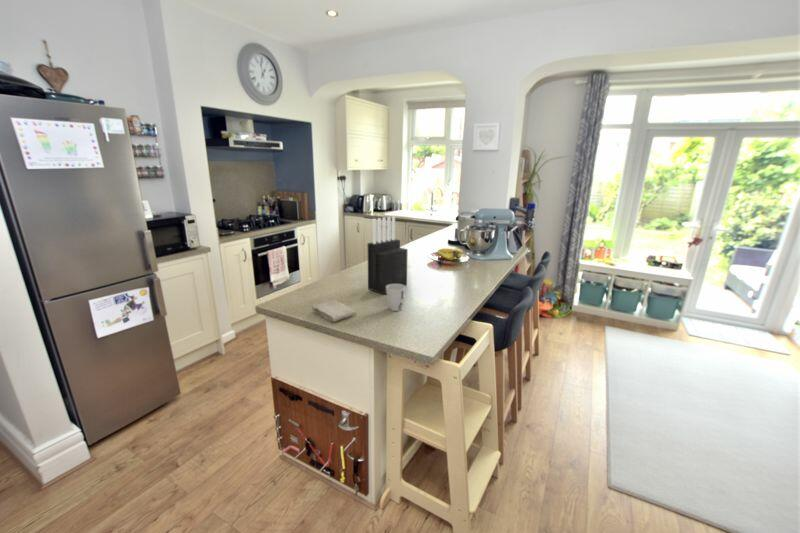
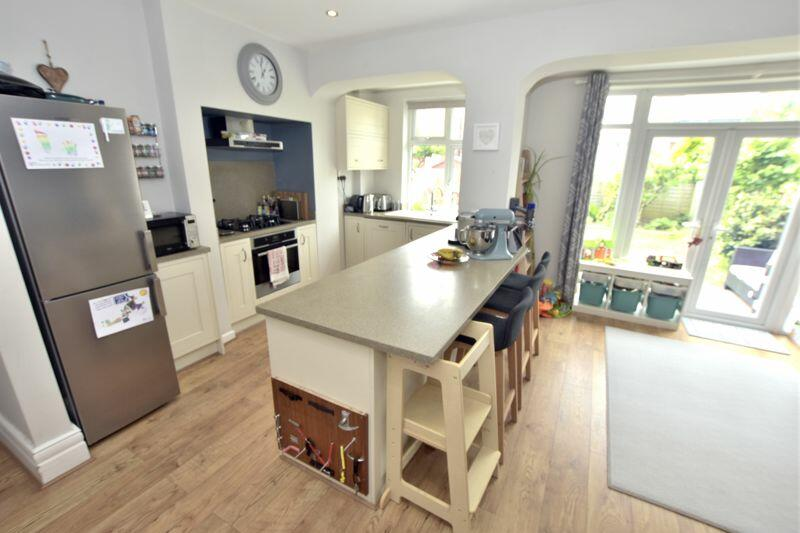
- knife block (389, 254)
- washcloth (333, 309)
- cup (395, 297)
